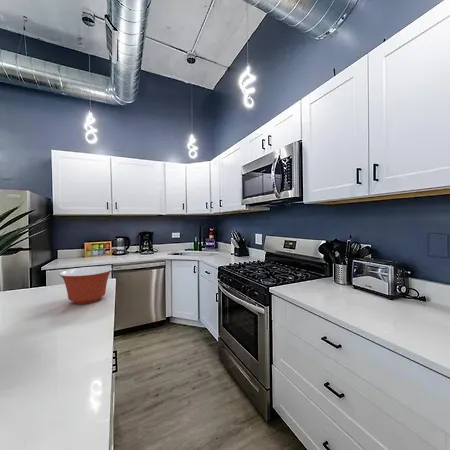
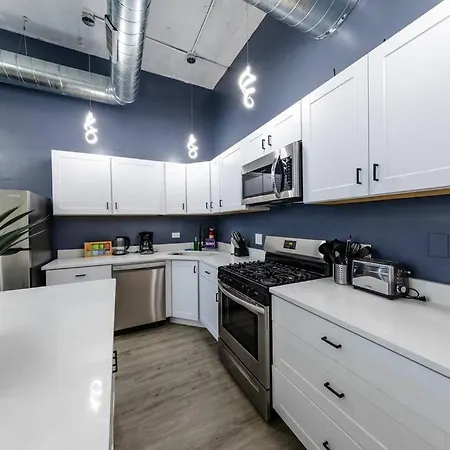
- mixing bowl (87, 285)
